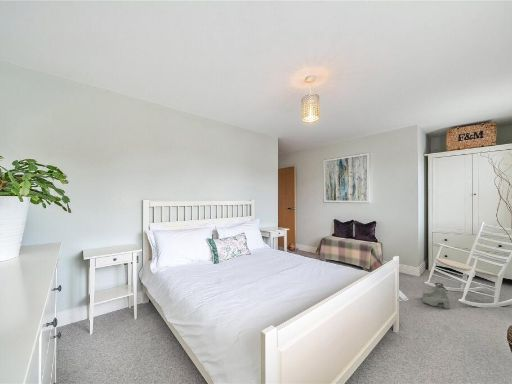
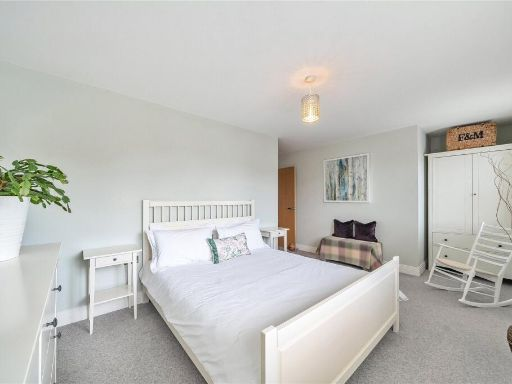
- boots (435, 293)
